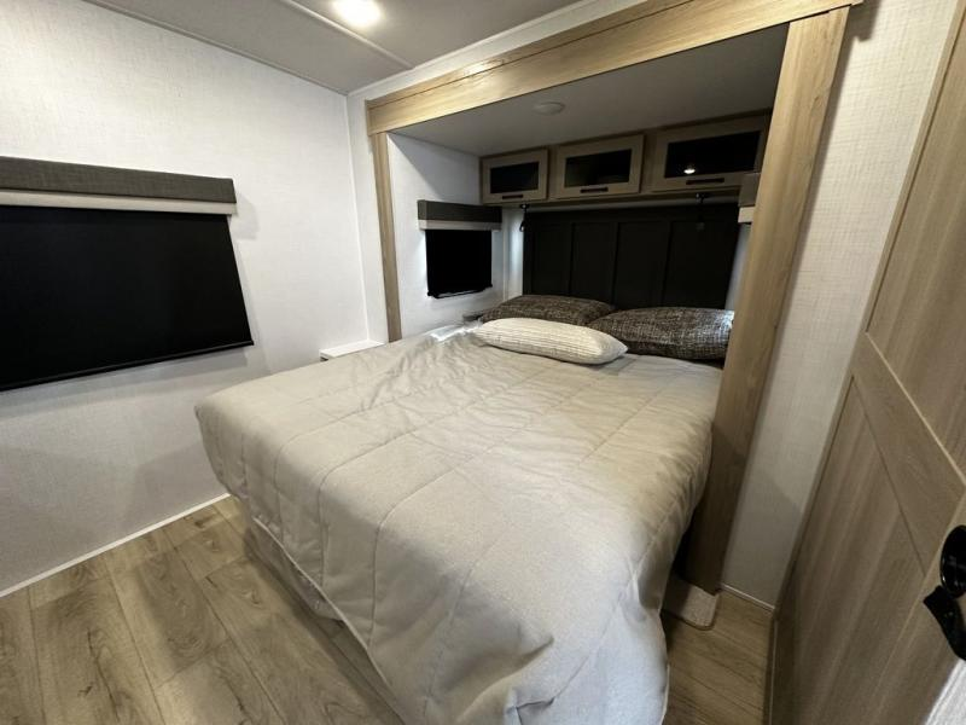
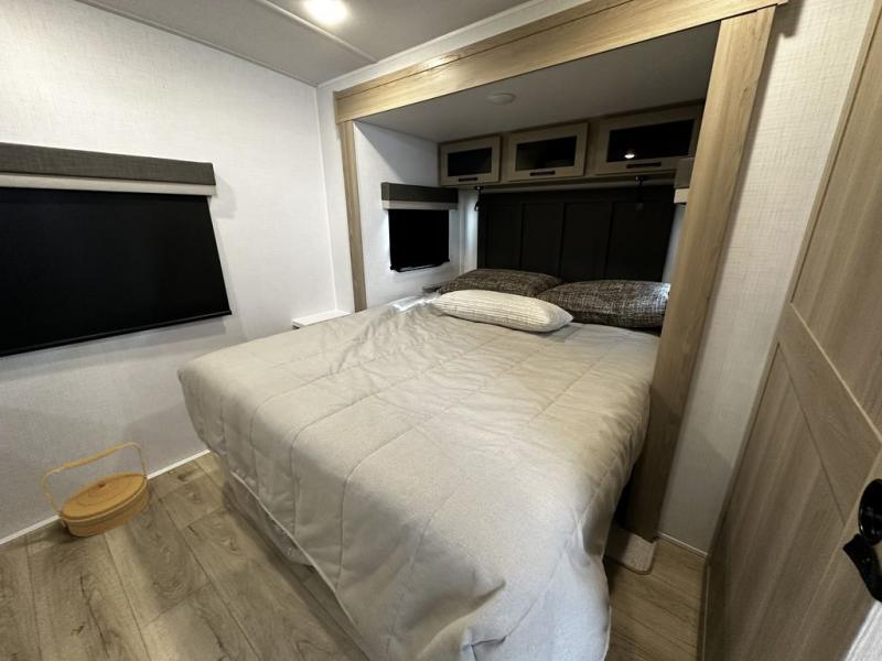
+ basket (101, 484)
